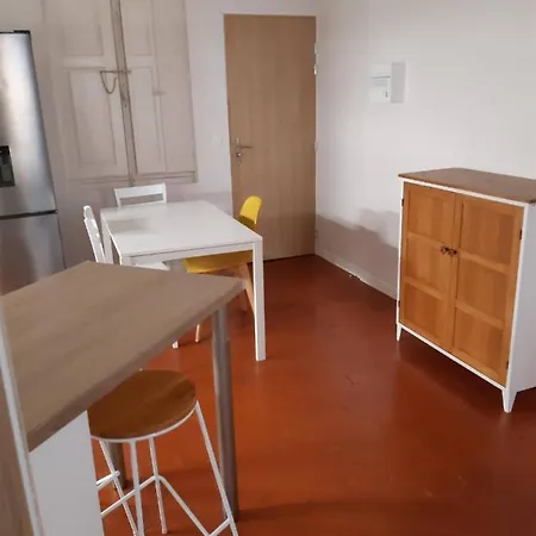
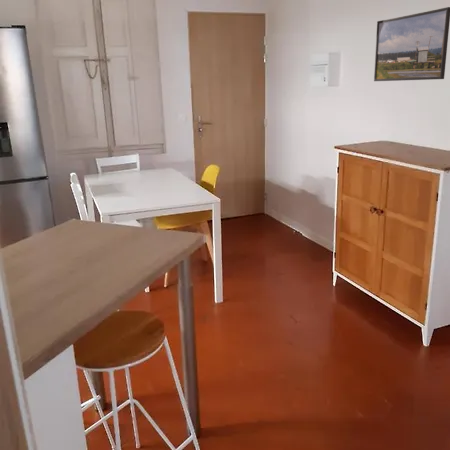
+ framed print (408, 48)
